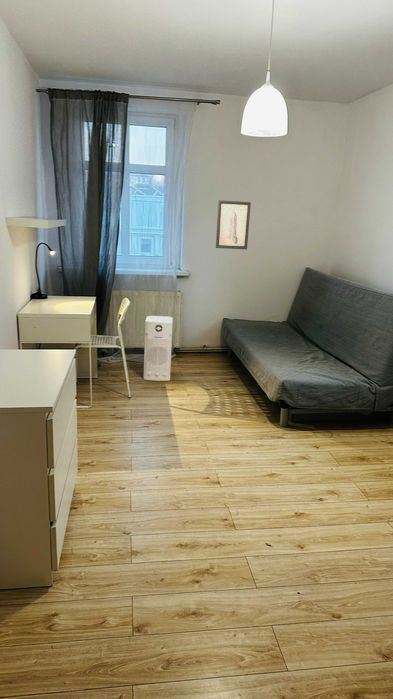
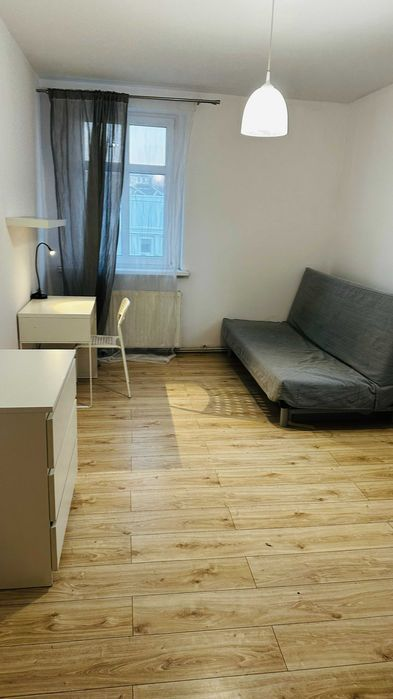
- wall art (233, 225)
- air purifier (158, 347)
